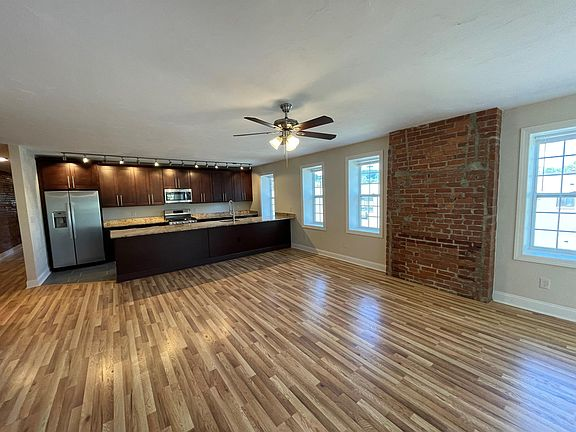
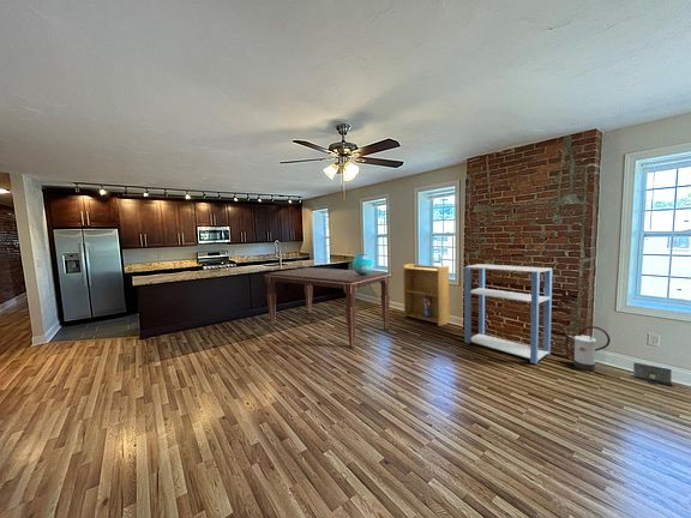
+ watering can (583, 345)
+ dining table (325, 285)
+ bookshelf (425, 293)
+ speaker (651, 373)
+ decorative globe (362, 264)
+ shelving unit (505, 297)
